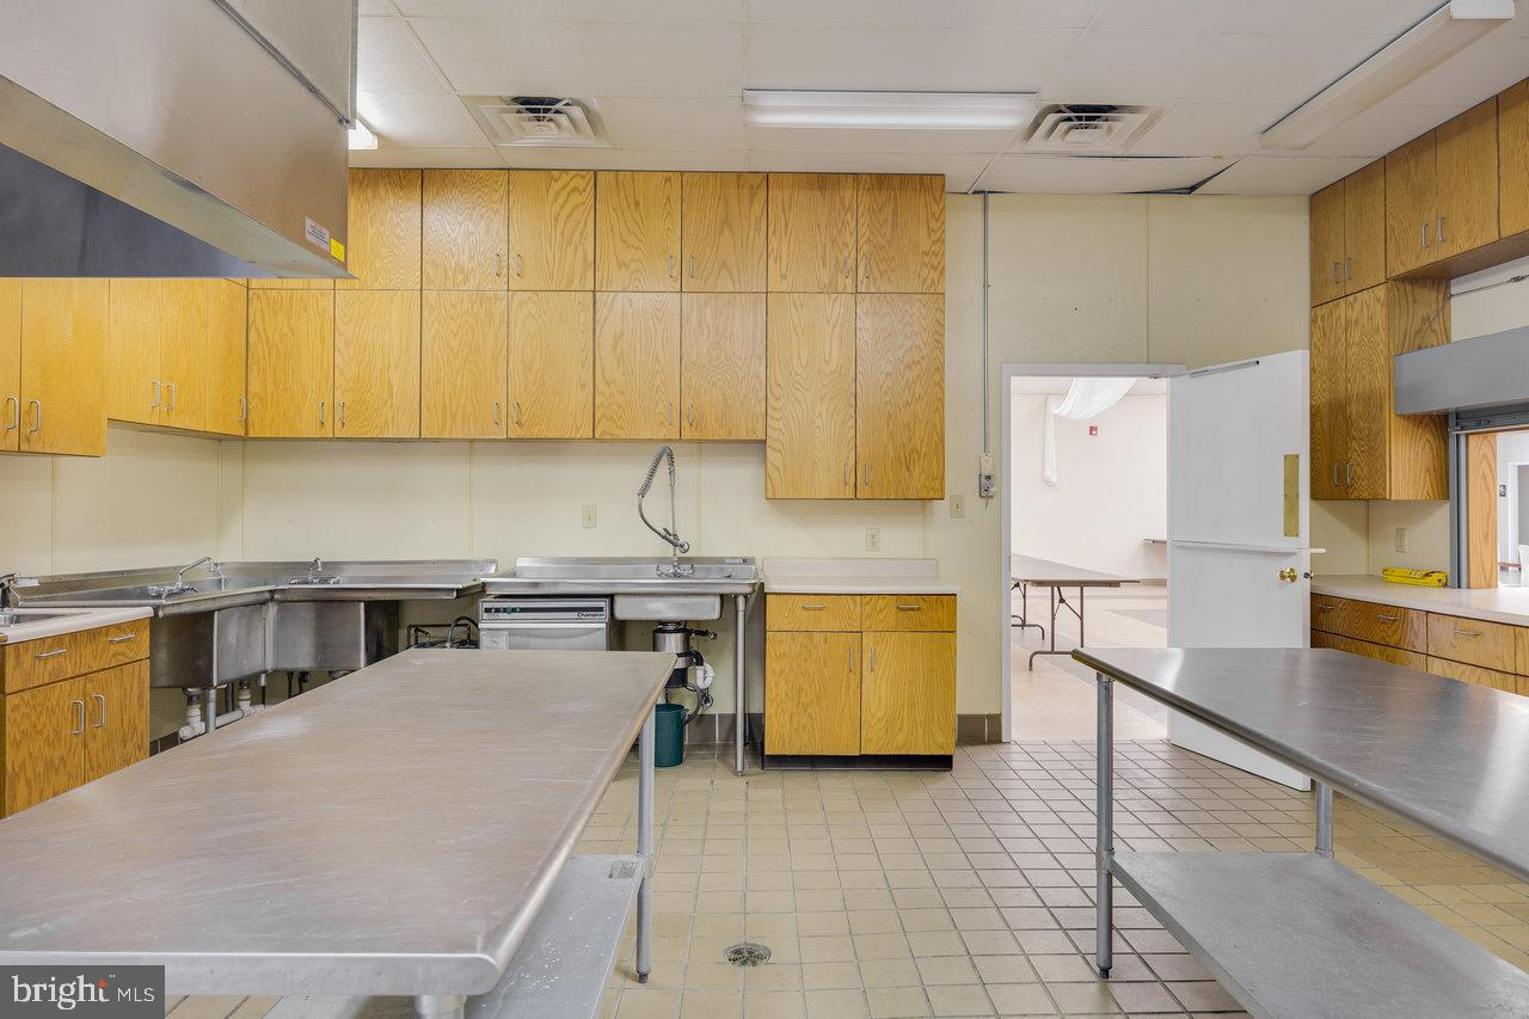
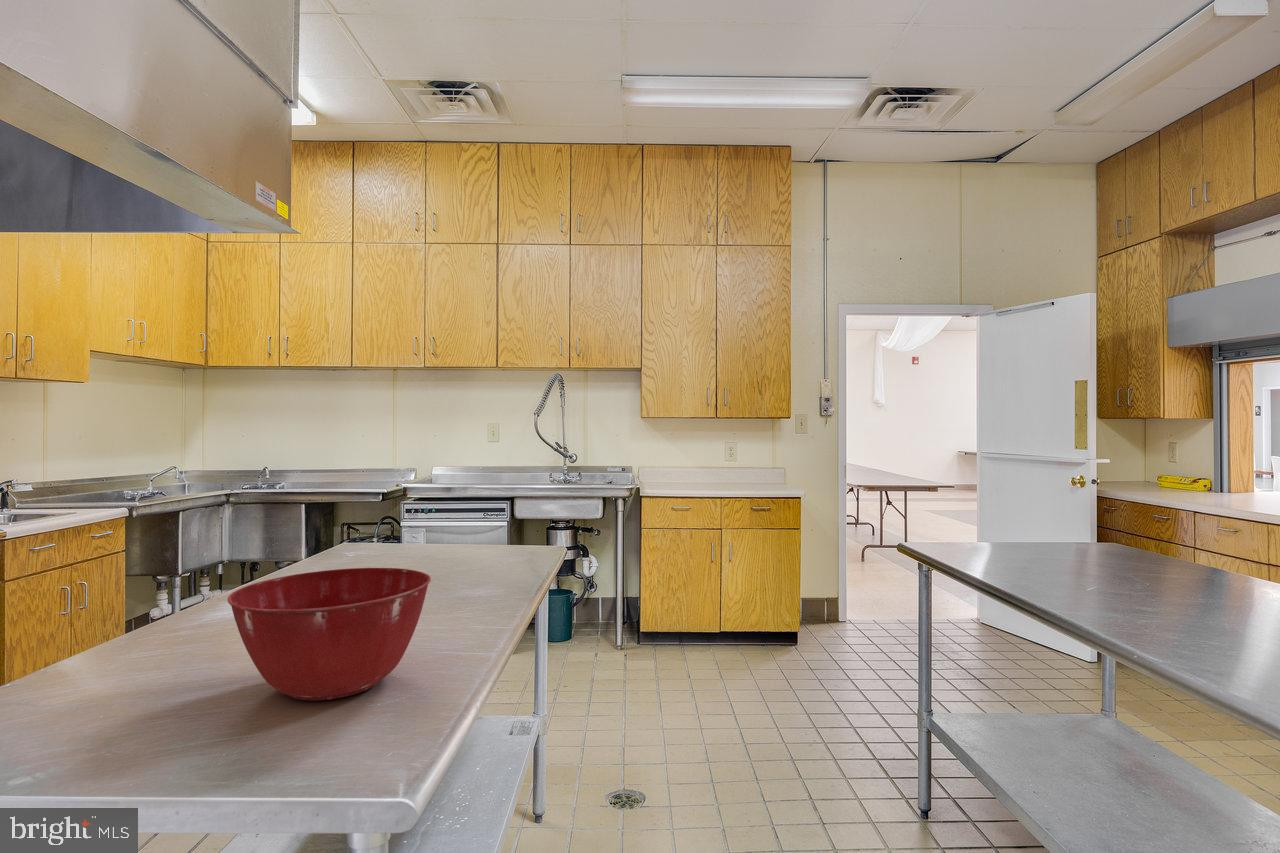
+ mixing bowl (334, 633)
